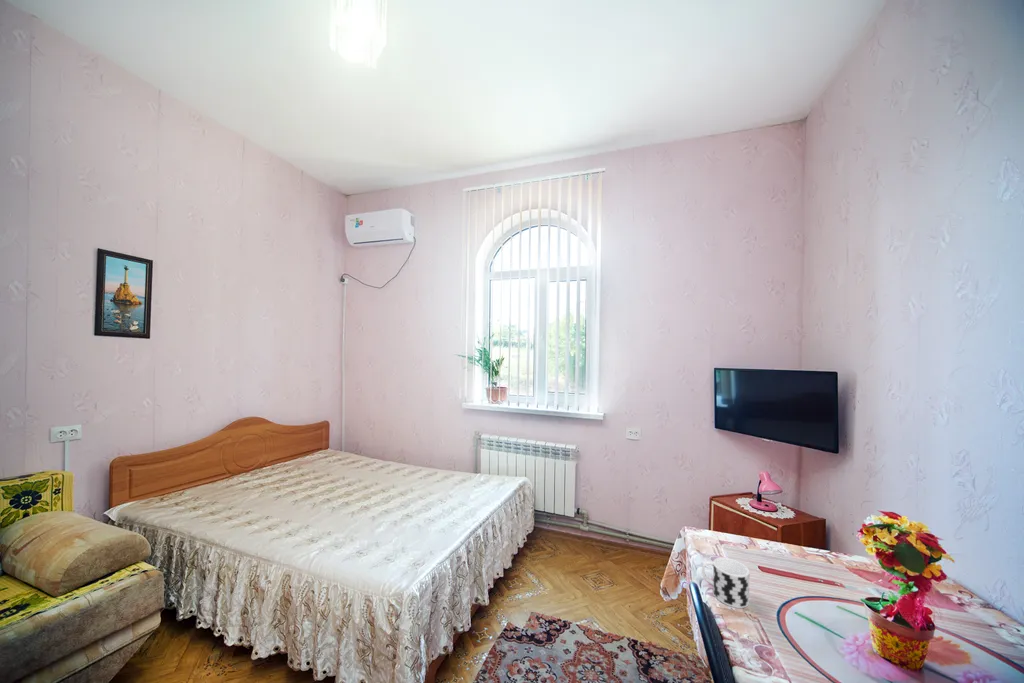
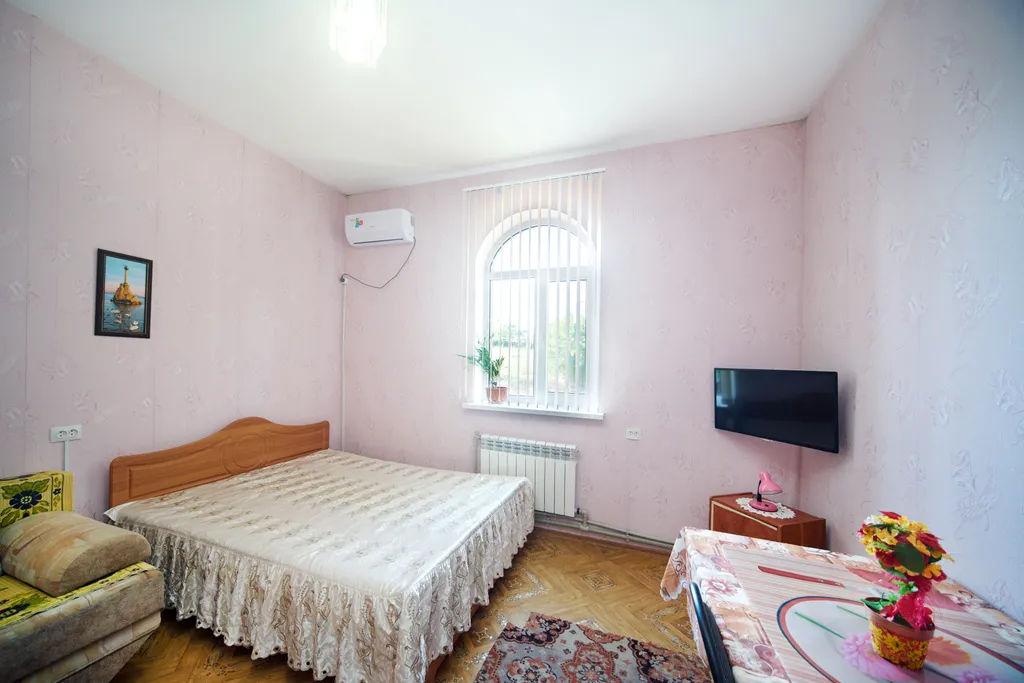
- cup (724, 580)
